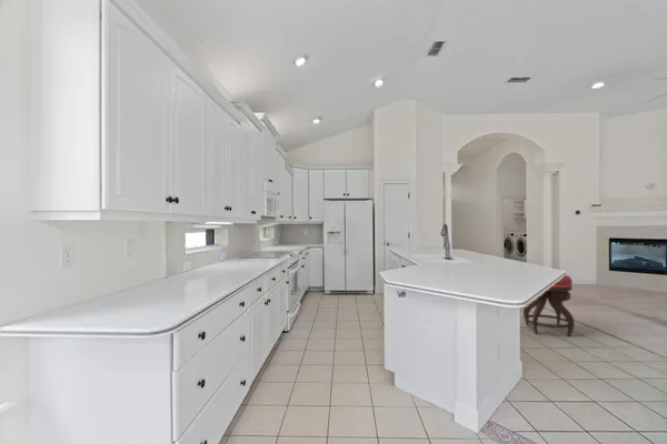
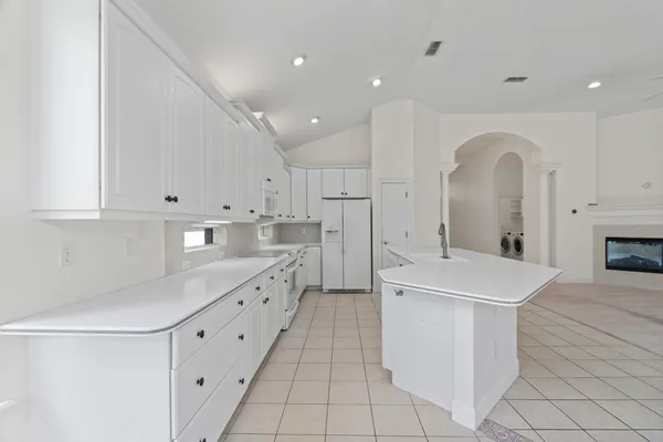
- stool (546, 301)
